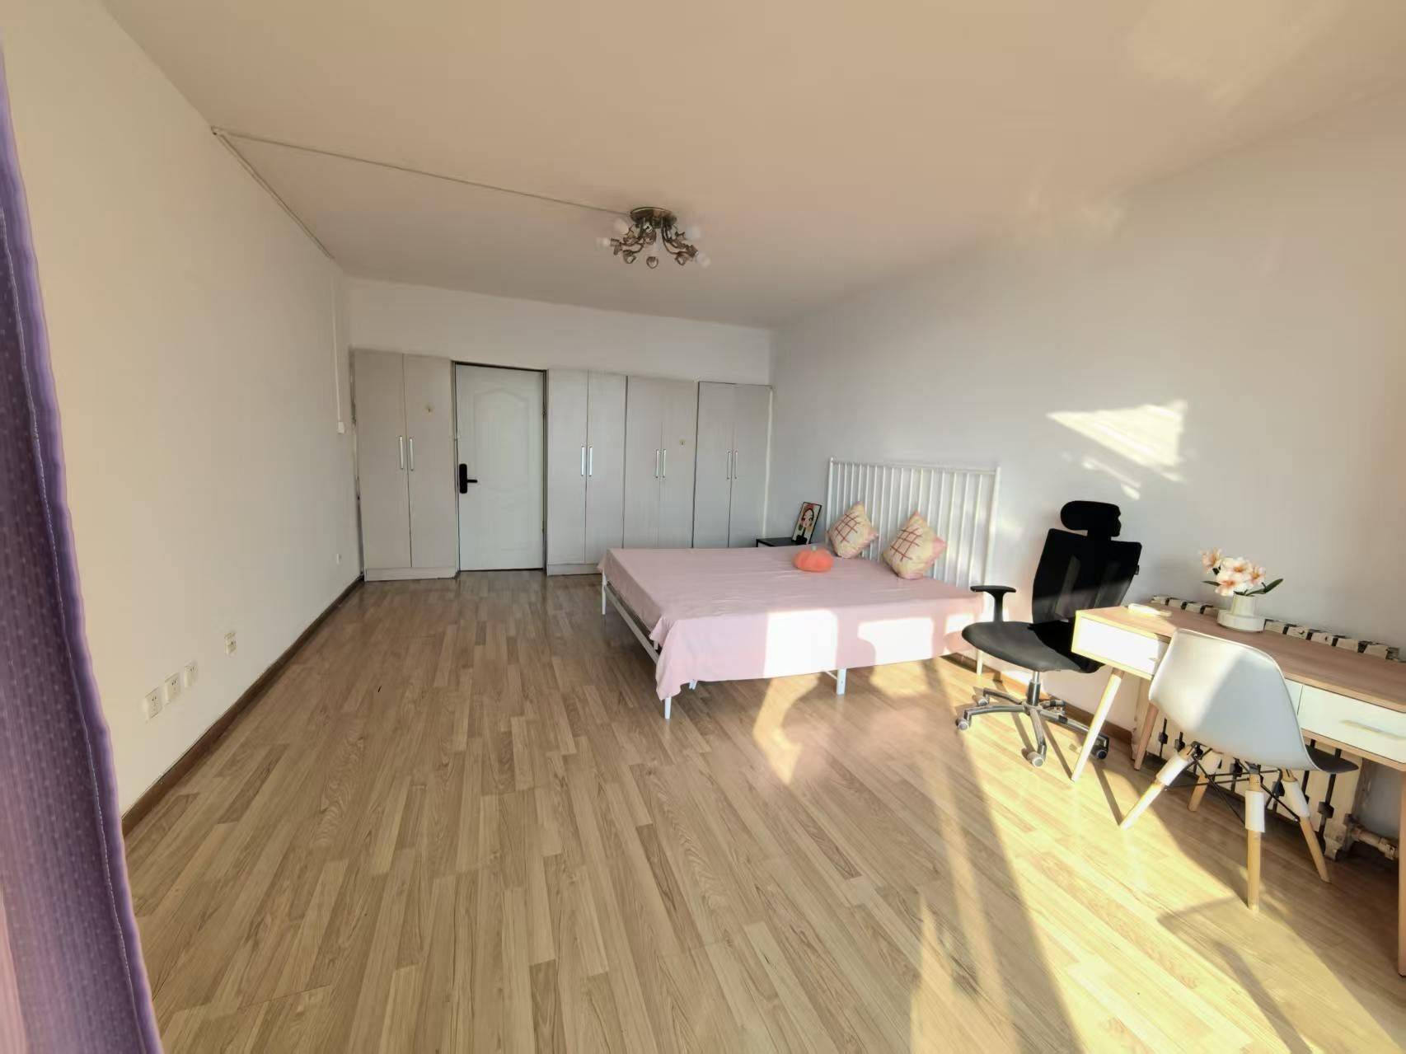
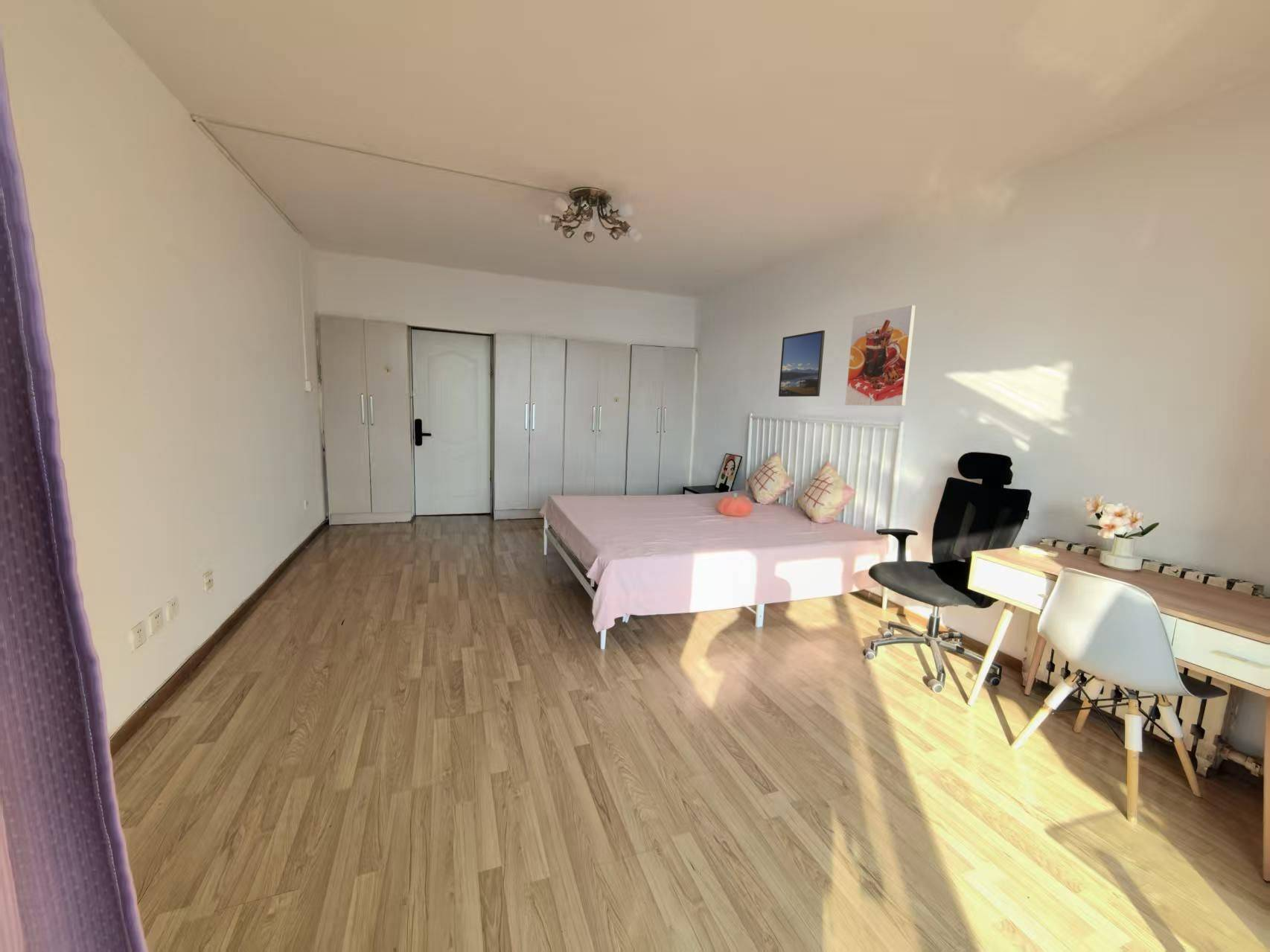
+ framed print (878, 359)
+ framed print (800, 365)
